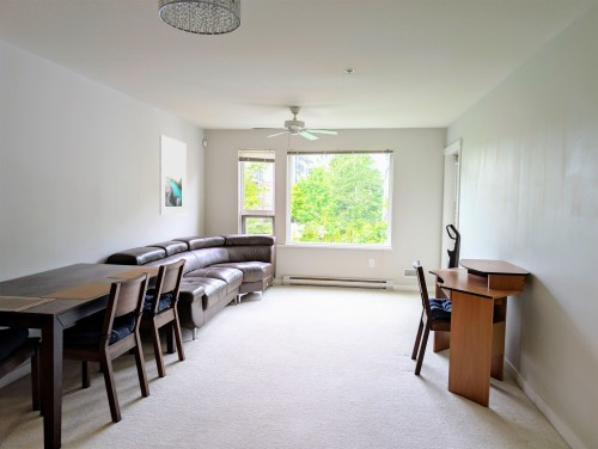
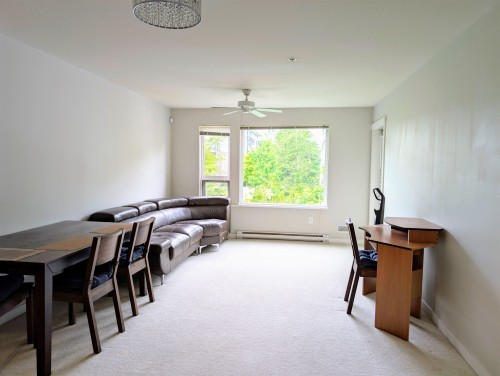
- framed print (173, 177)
